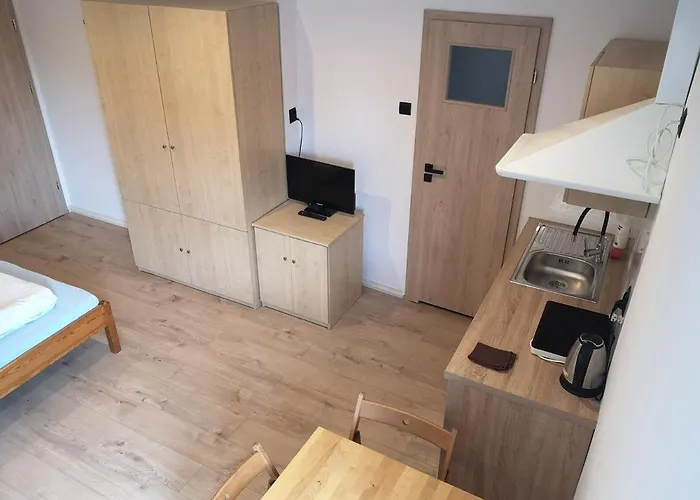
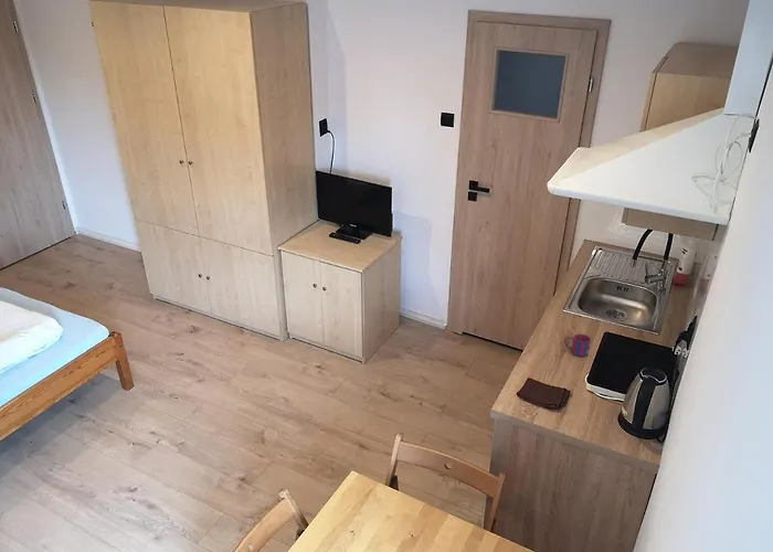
+ mug (576, 343)
